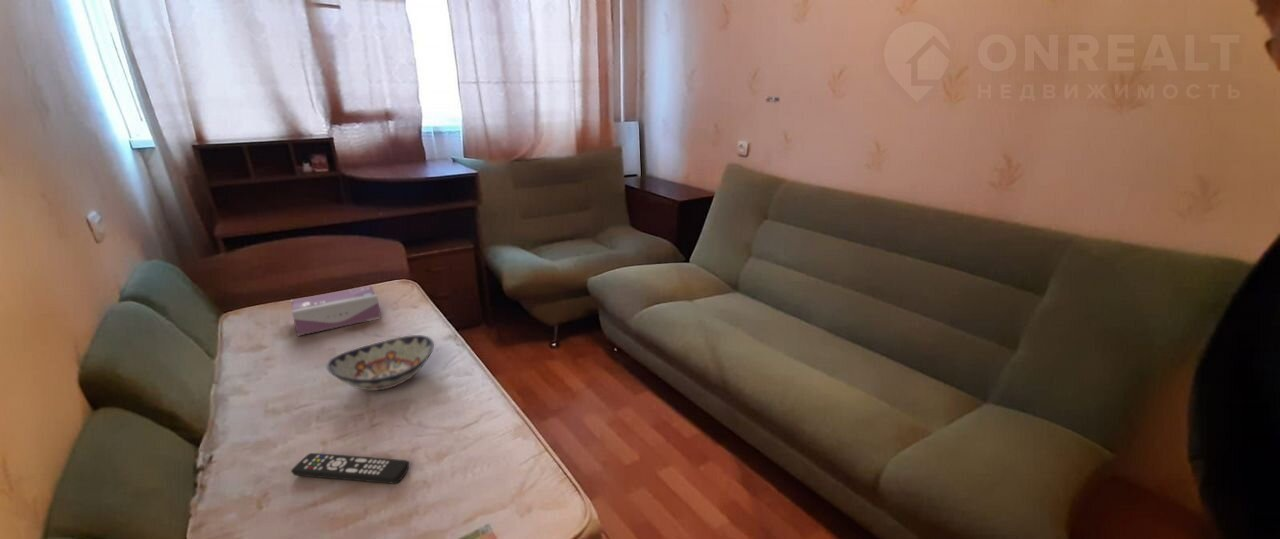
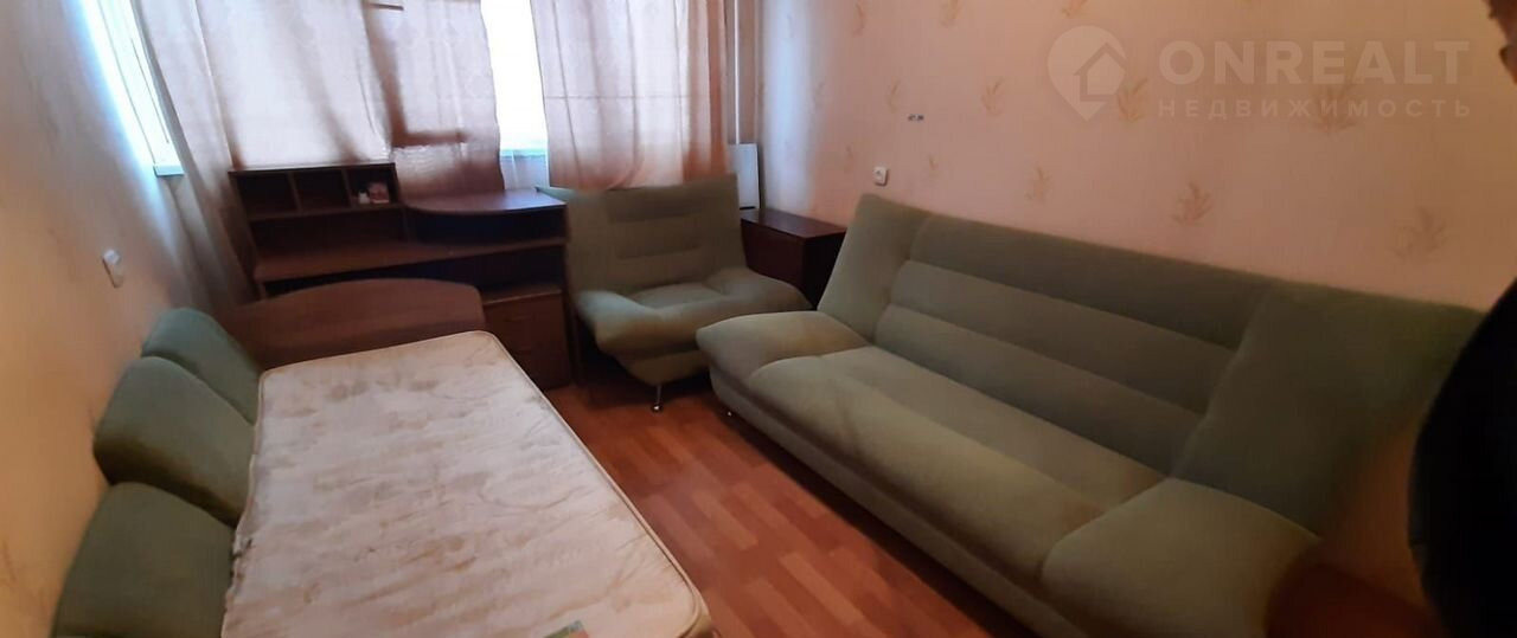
- decorative bowl (384, 367)
- tissue box (336, 308)
- remote control (351, 468)
